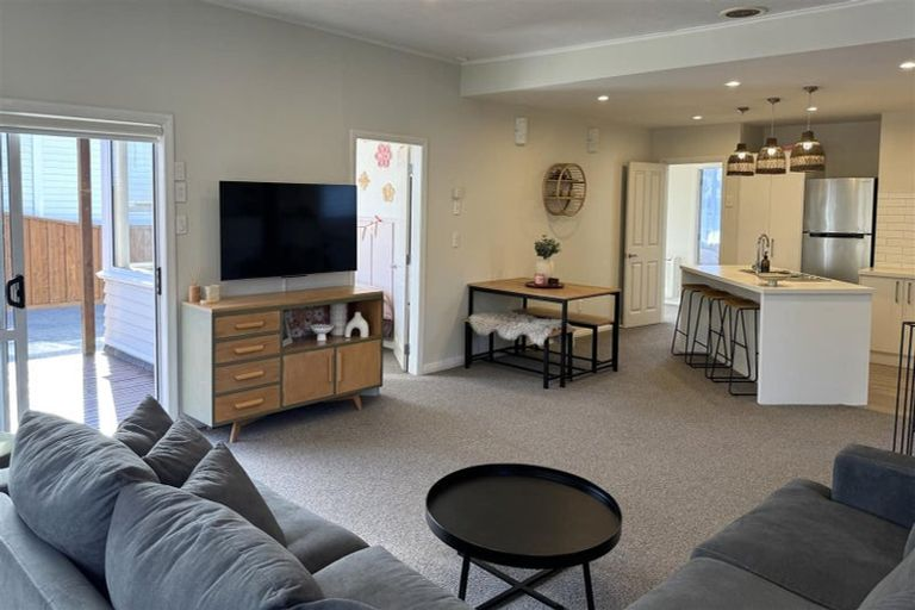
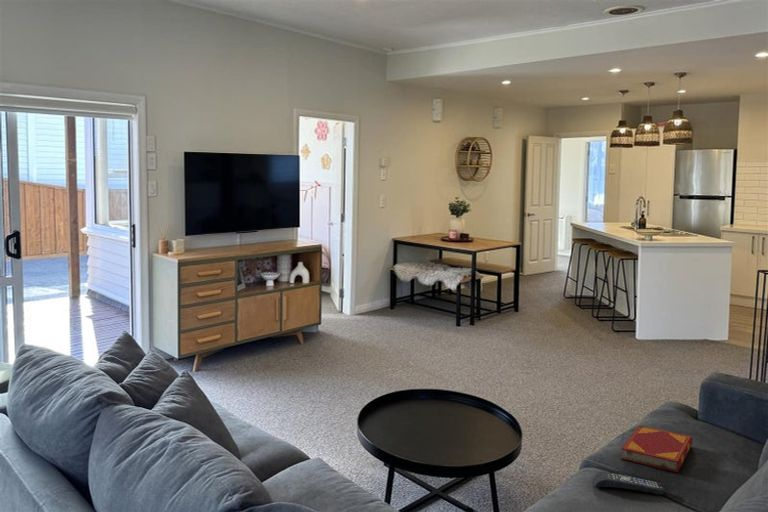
+ remote control (628, 483)
+ hardback book (657, 447)
